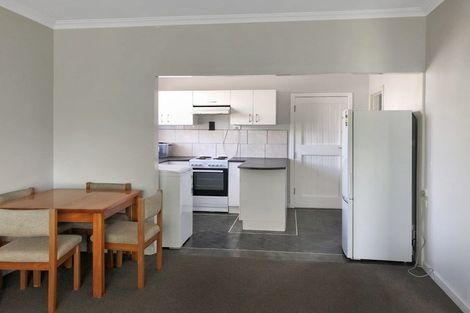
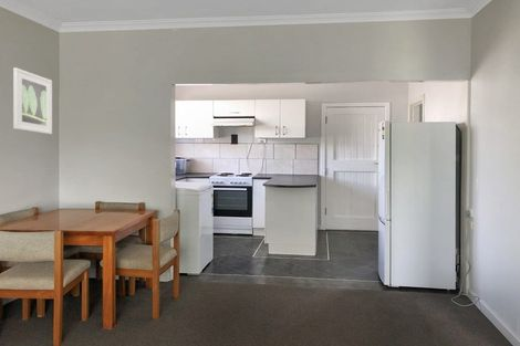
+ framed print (33, 103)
